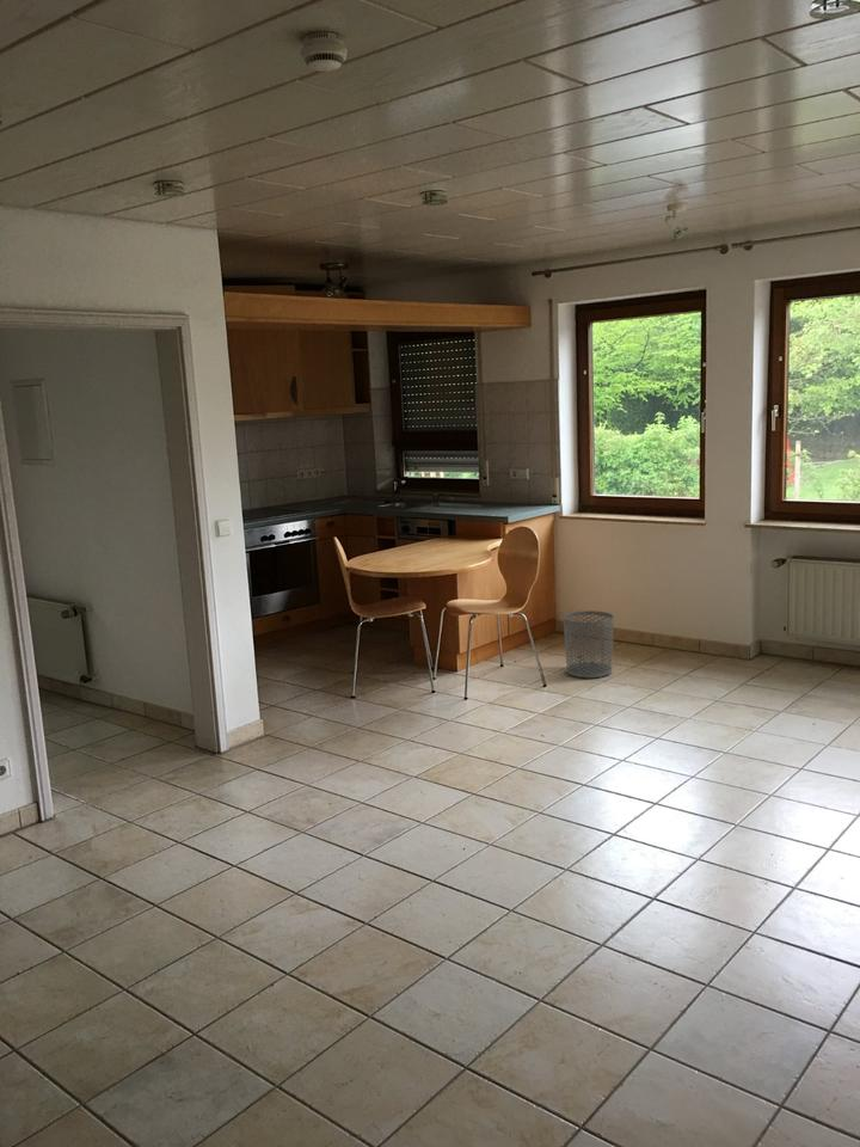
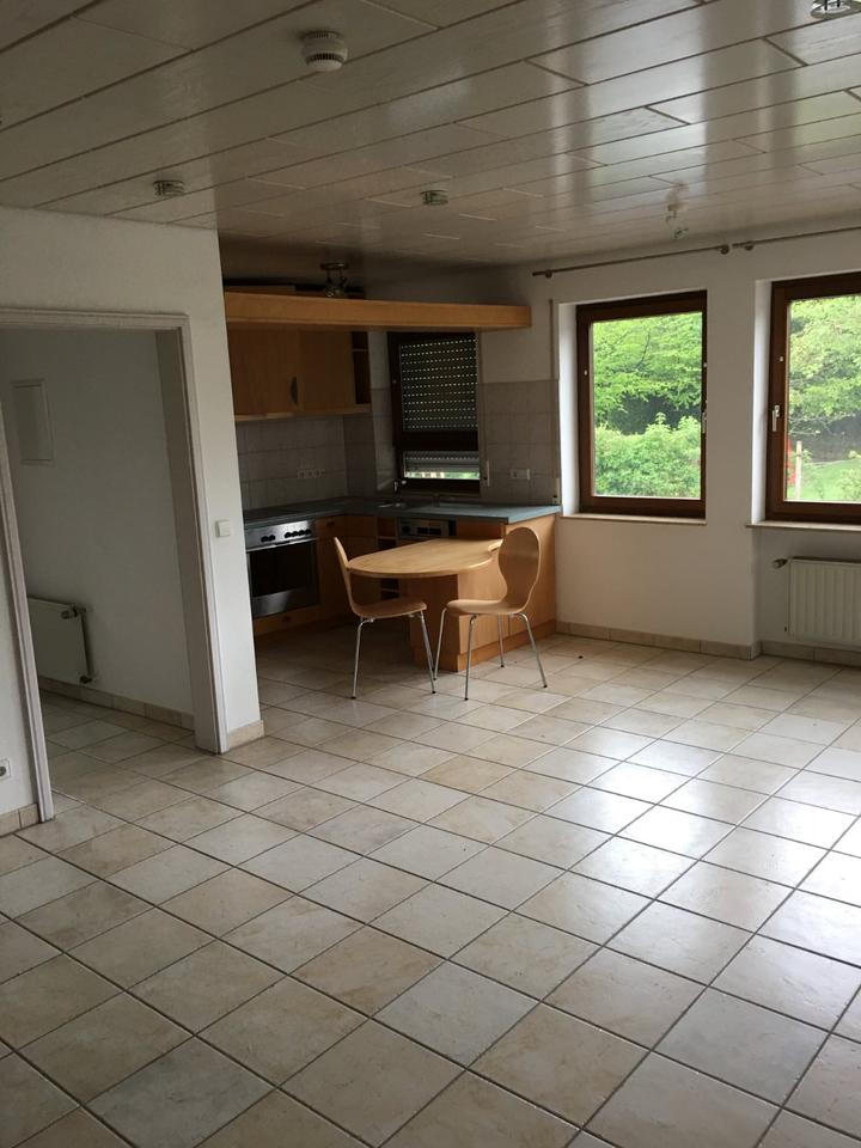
- waste bin (588, 644)
